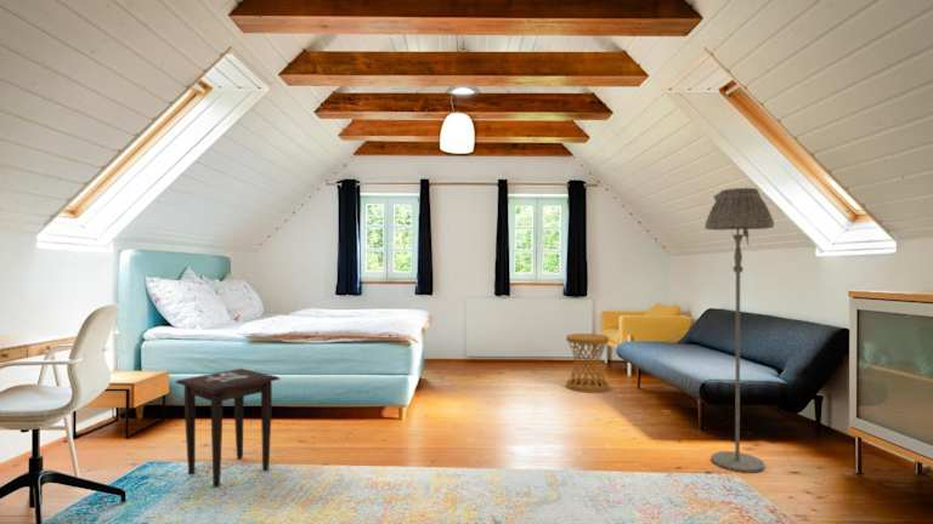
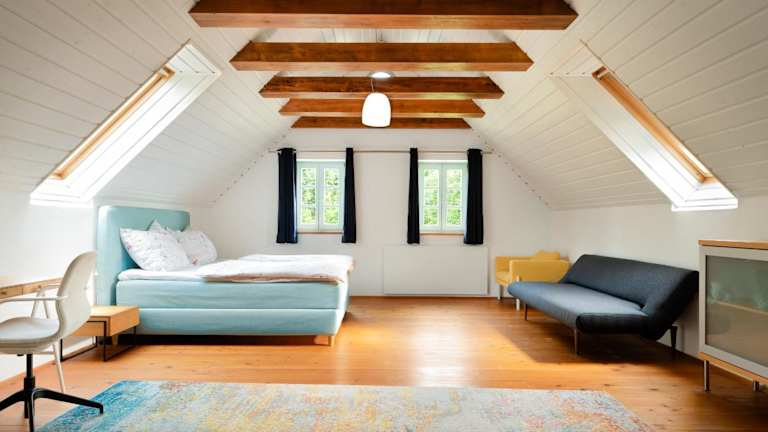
- floor lamp (737, 326)
- side table (587, 361)
- side table (234, 421)
